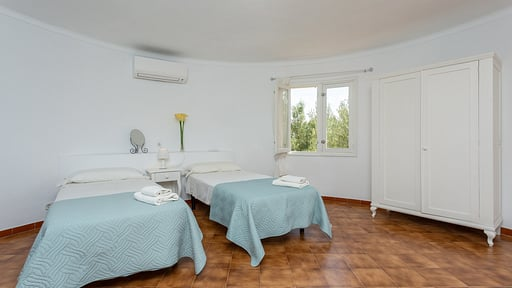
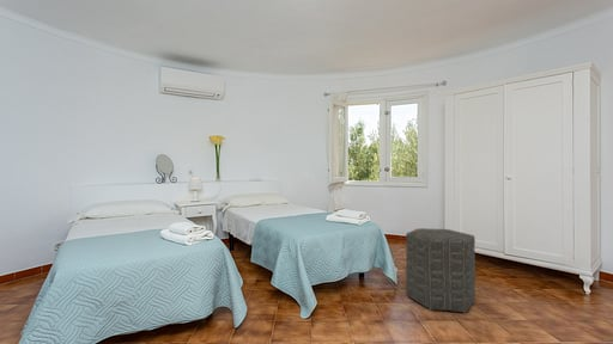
+ ottoman (439, 265)
